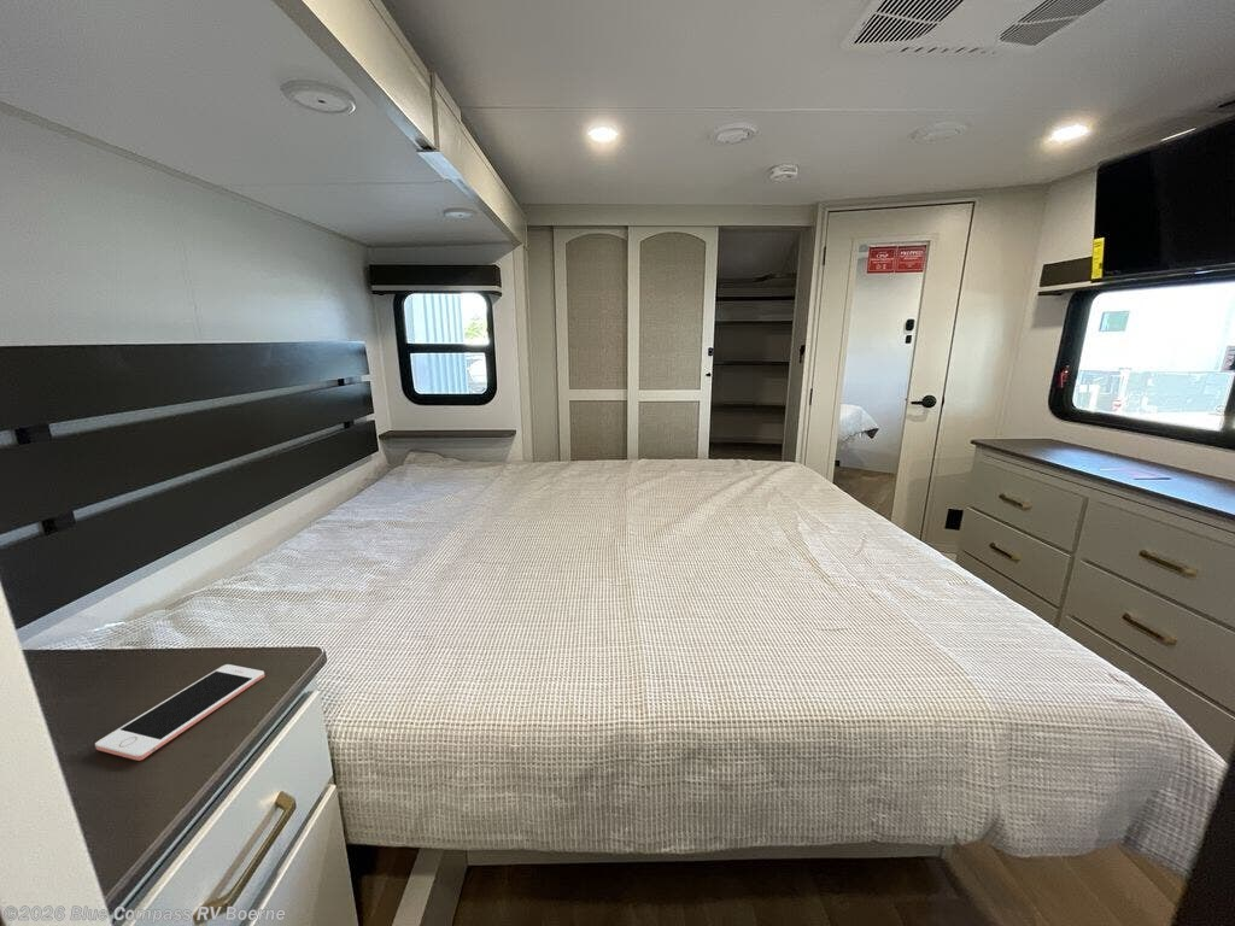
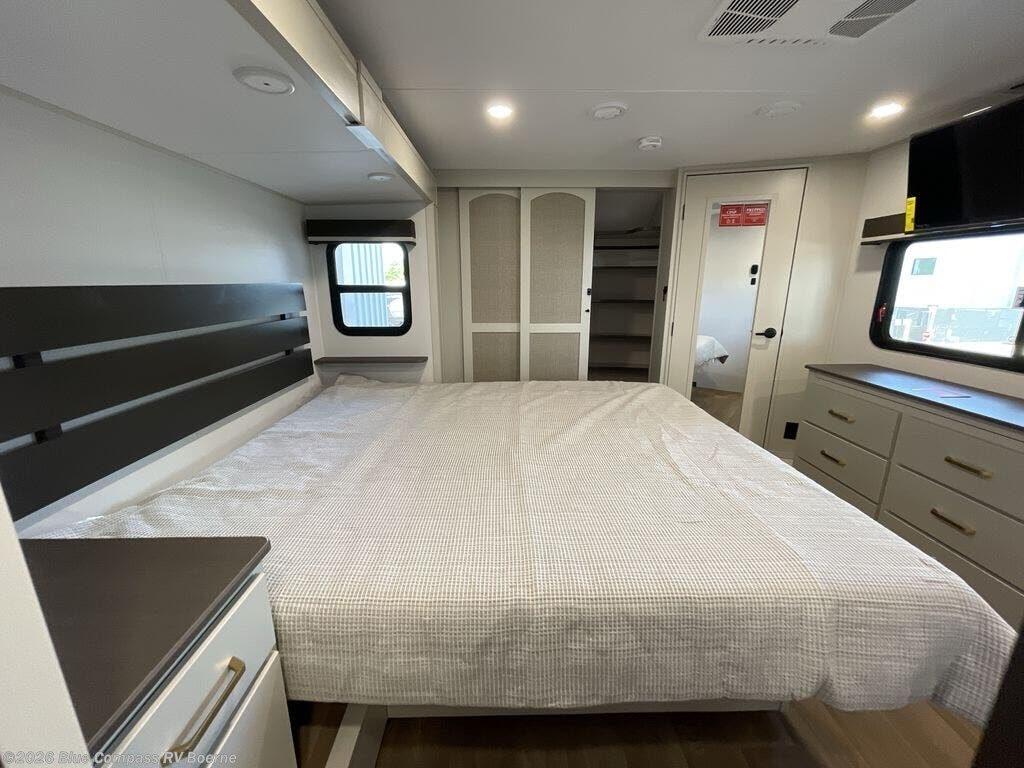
- cell phone (188, 705)
